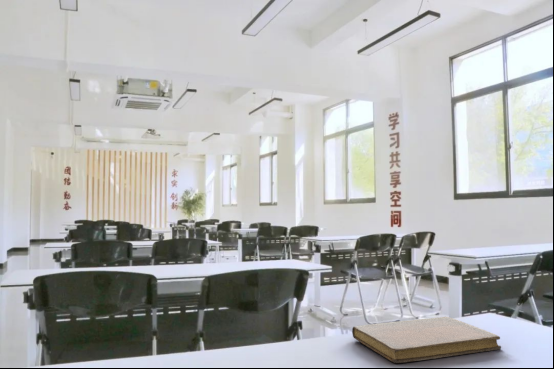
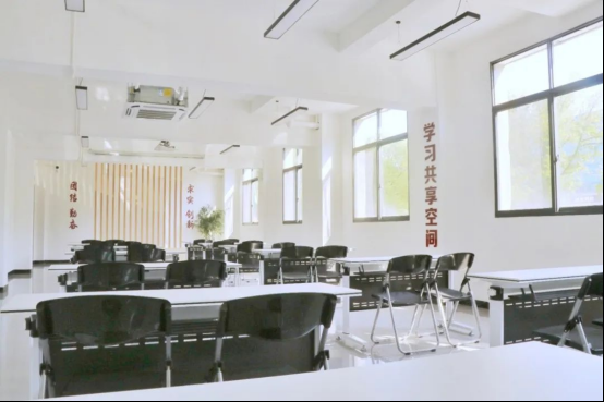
- notebook (423, 336)
